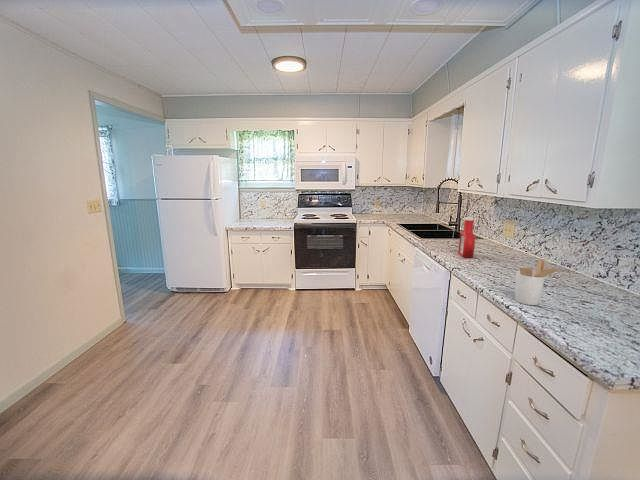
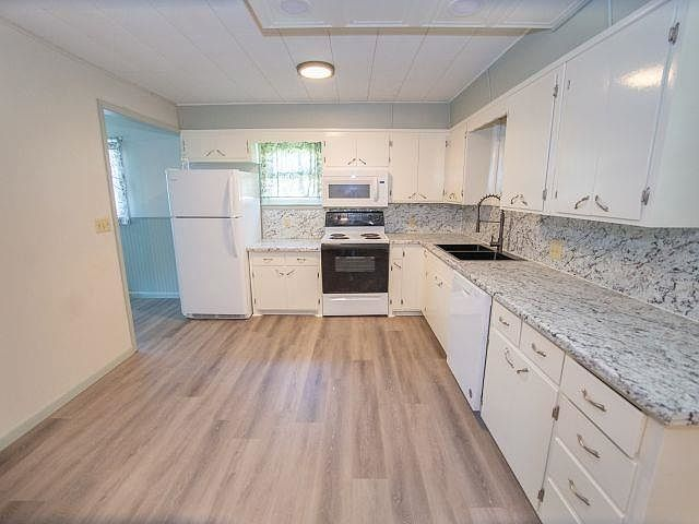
- soap bottle (467, 236)
- utensil holder (535, 282)
